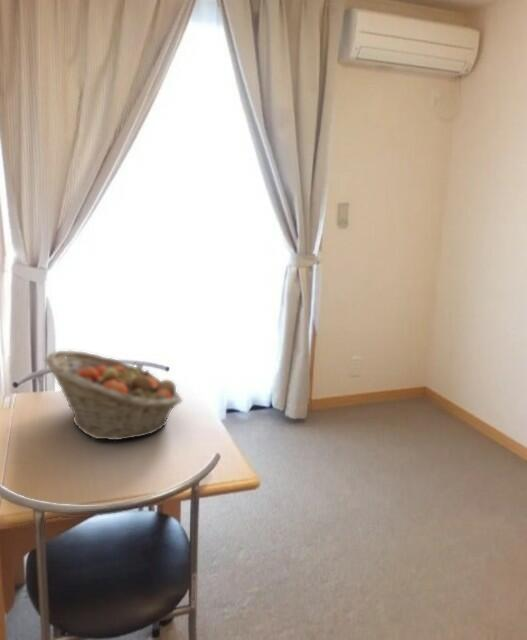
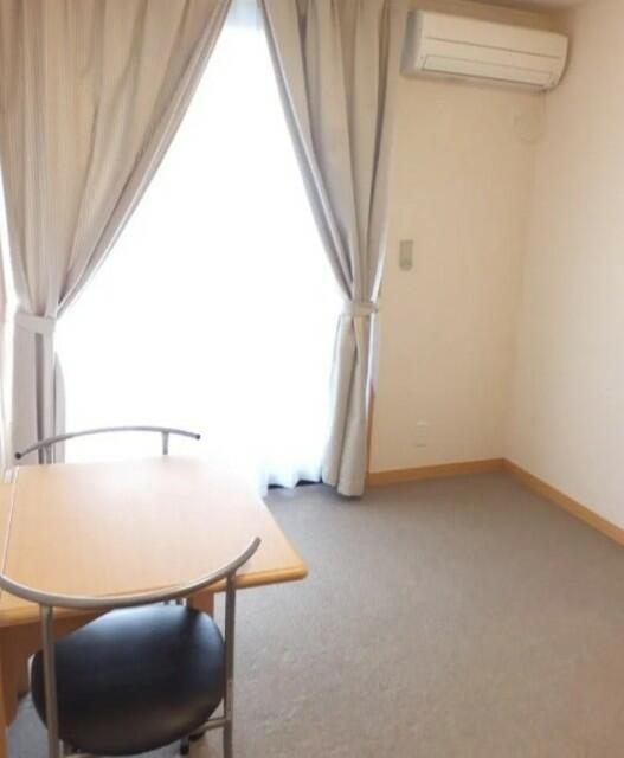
- fruit basket (114, 388)
